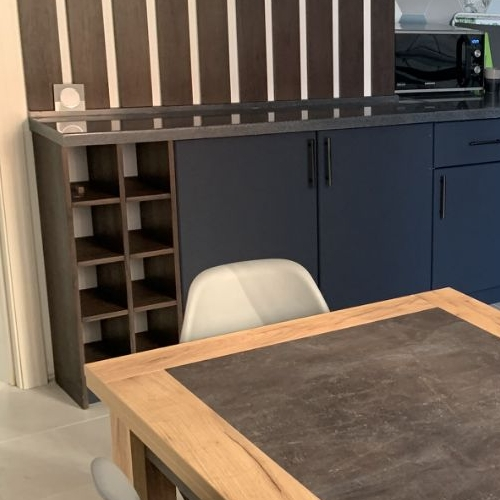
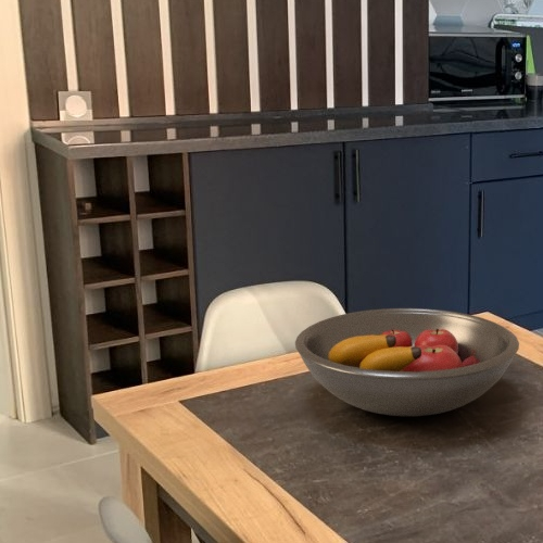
+ fruit bowl (405, 359)
